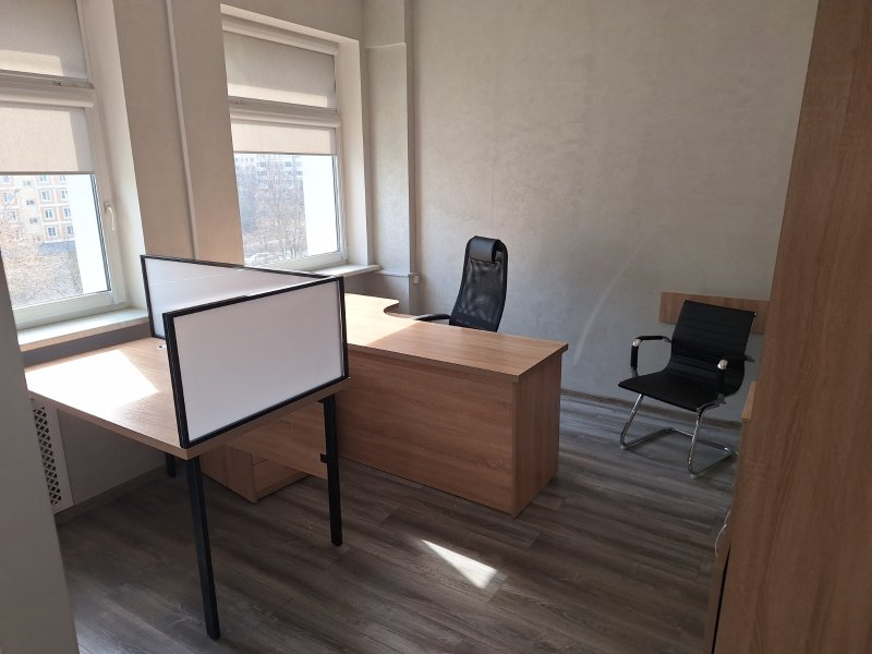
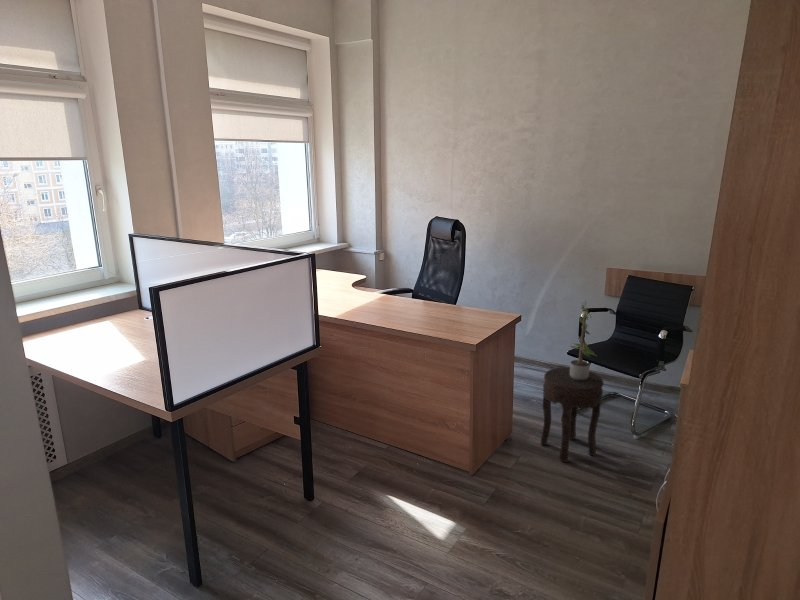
+ potted plant (582, 338)
+ side table (570, 414)
